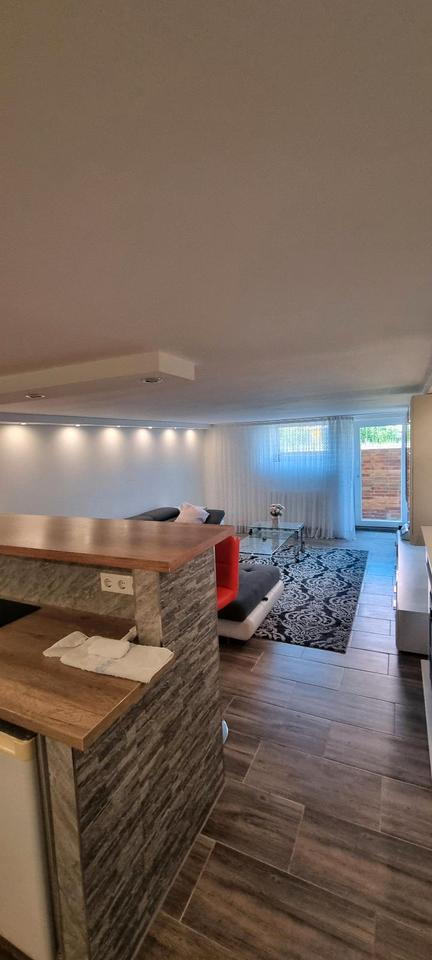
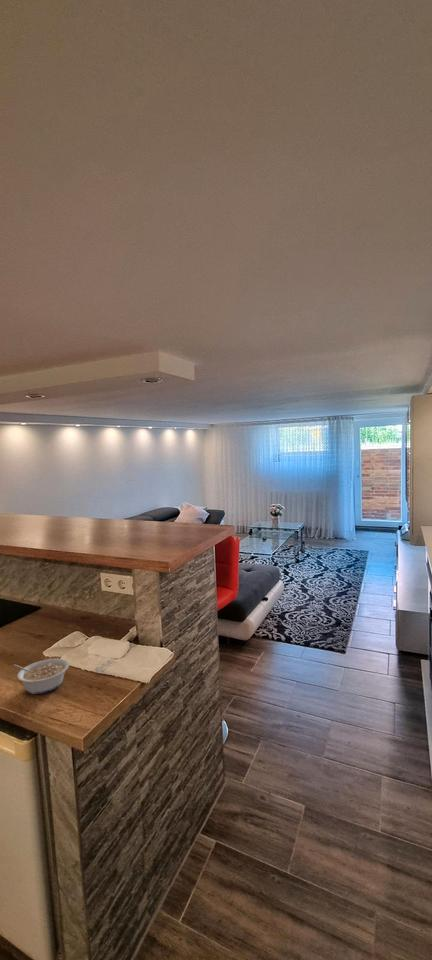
+ legume (42, 676)
